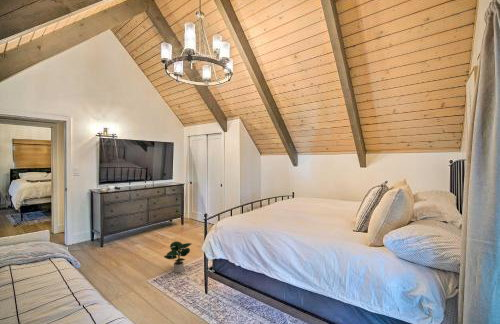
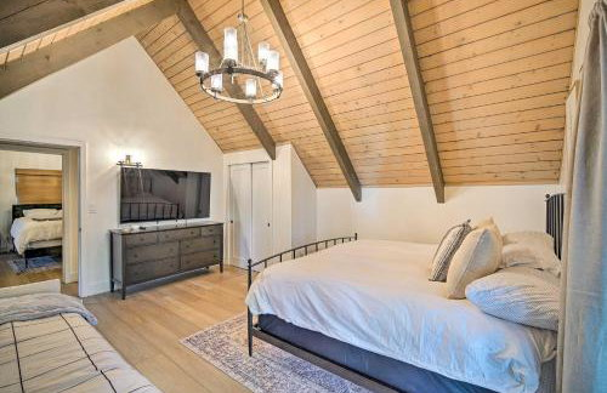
- potted plant (178, 257)
